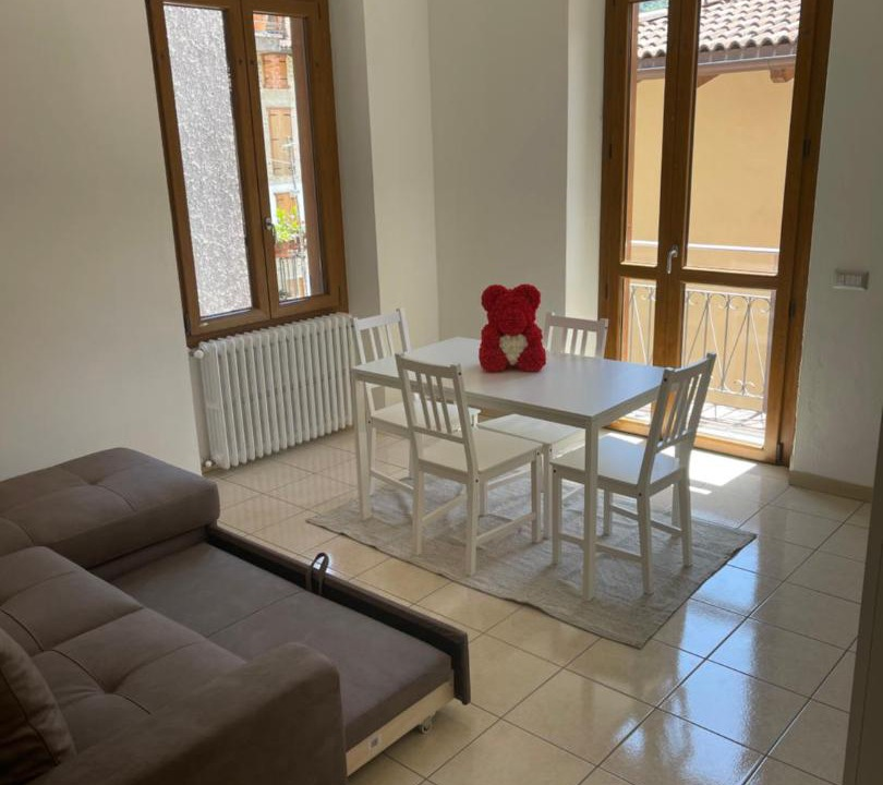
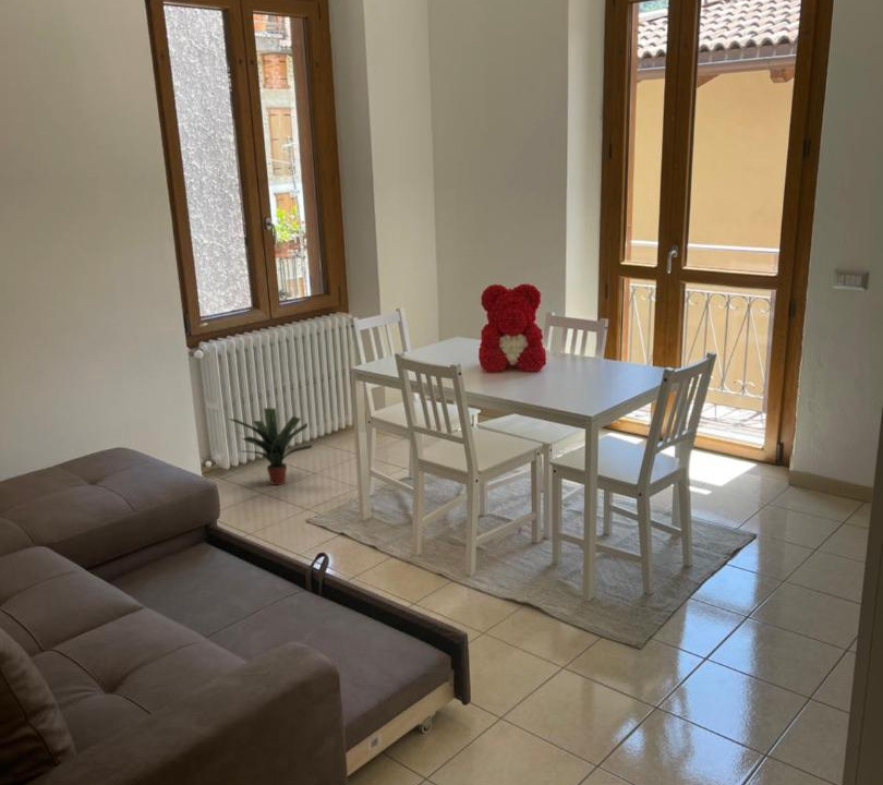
+ potted plant (269, 446)
